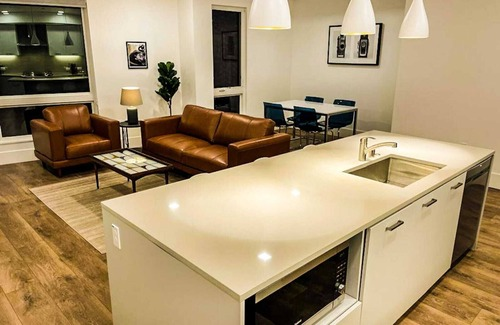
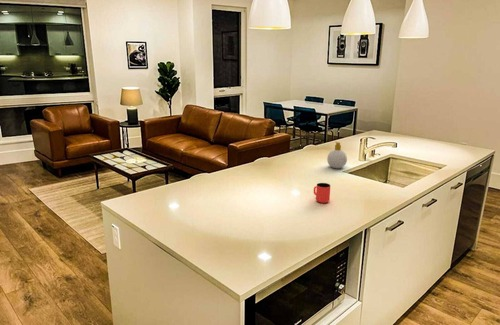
+ cup (320, 192)
+ soap bottle (337, 155)
